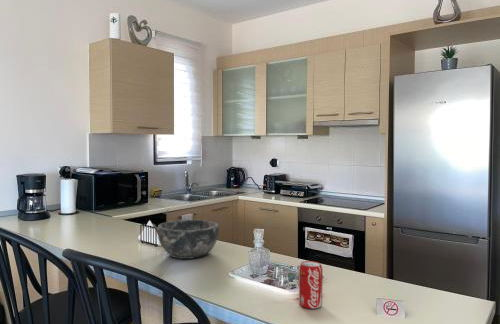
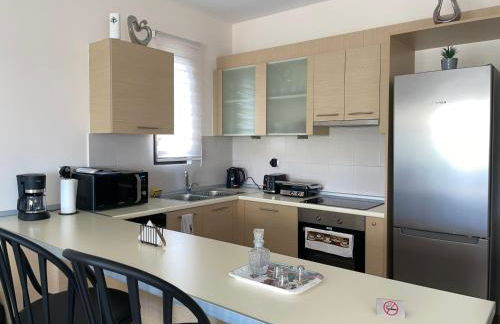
- beverage can (310, 284)
- bowl (188, 239)
